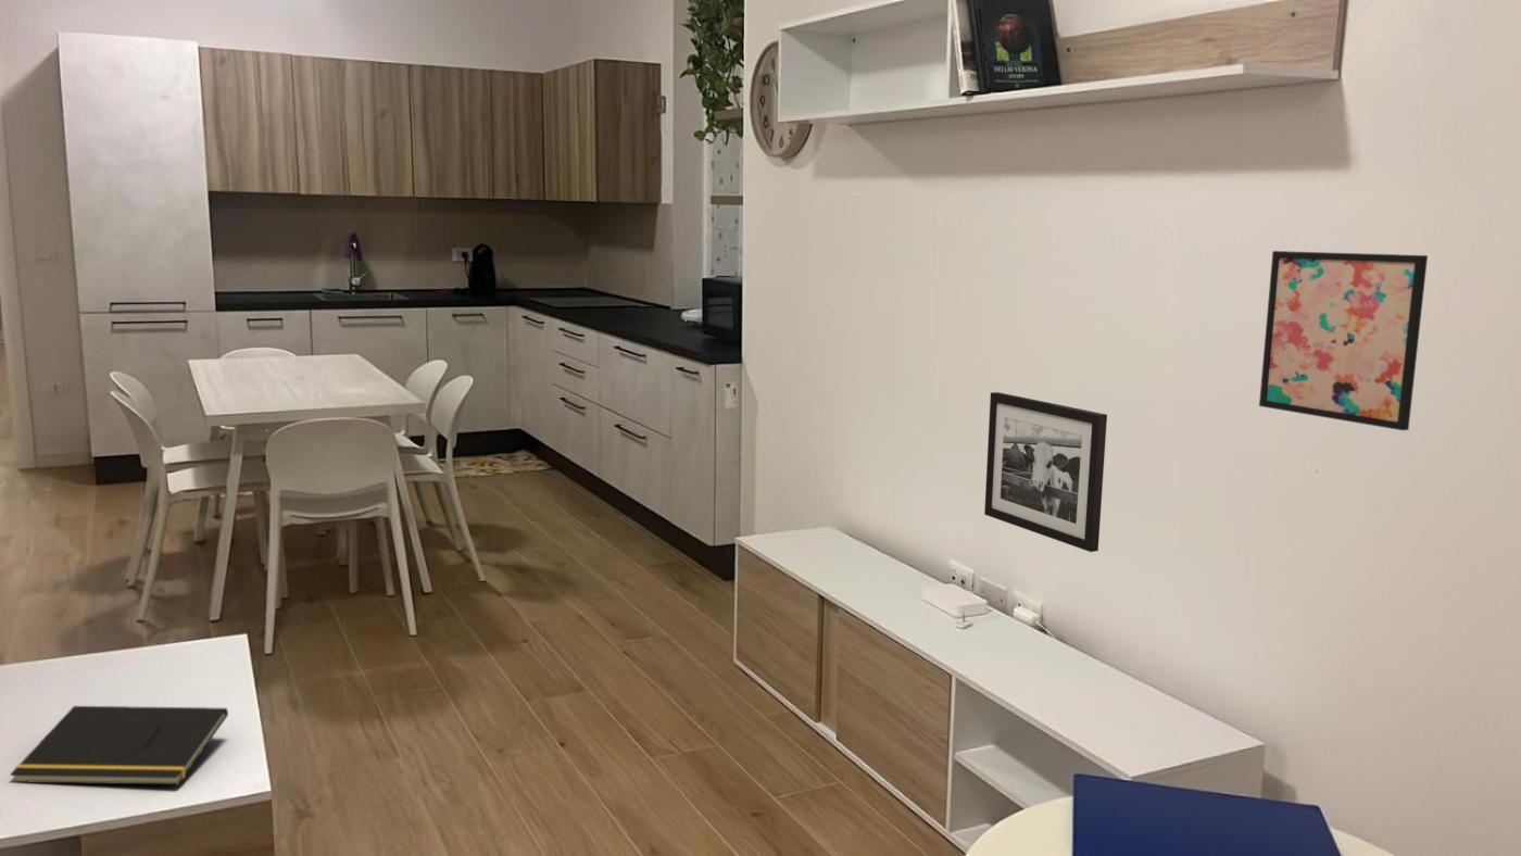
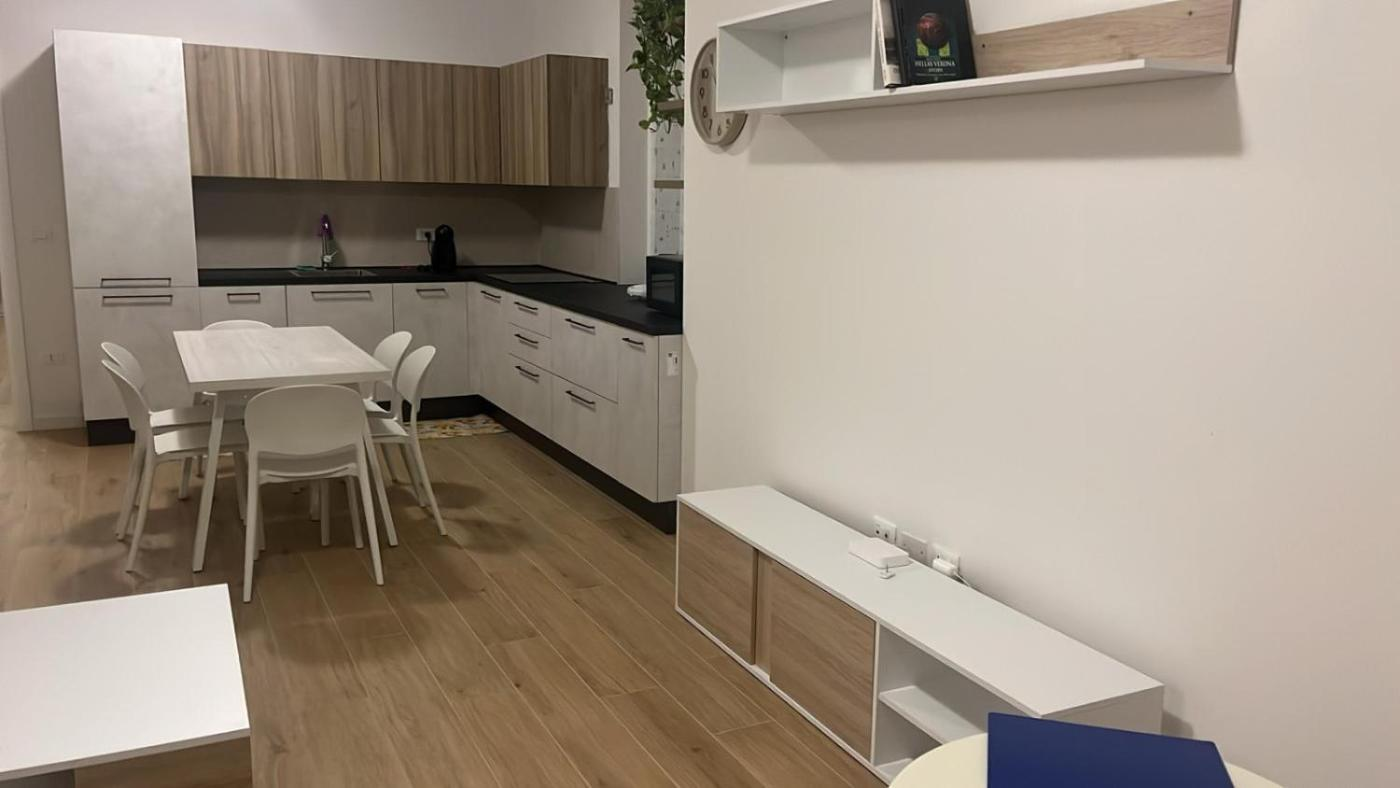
- picture frame (1041, 467)
- wall art (1336, 336)
- notepad (124, 743)
